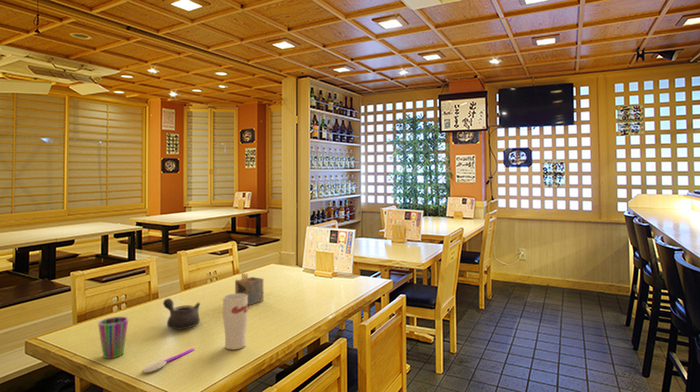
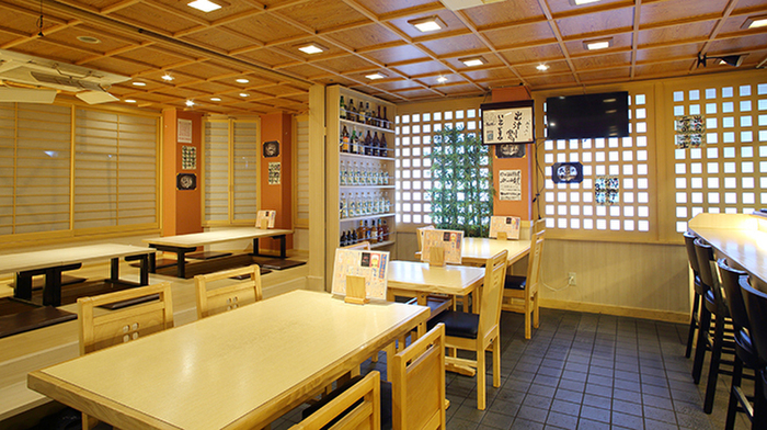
- cup (113, 337)
- teapot (180, 312)
- cup (235, 321)
- napkin holder (249, 286)
- spoon (170, 358)
